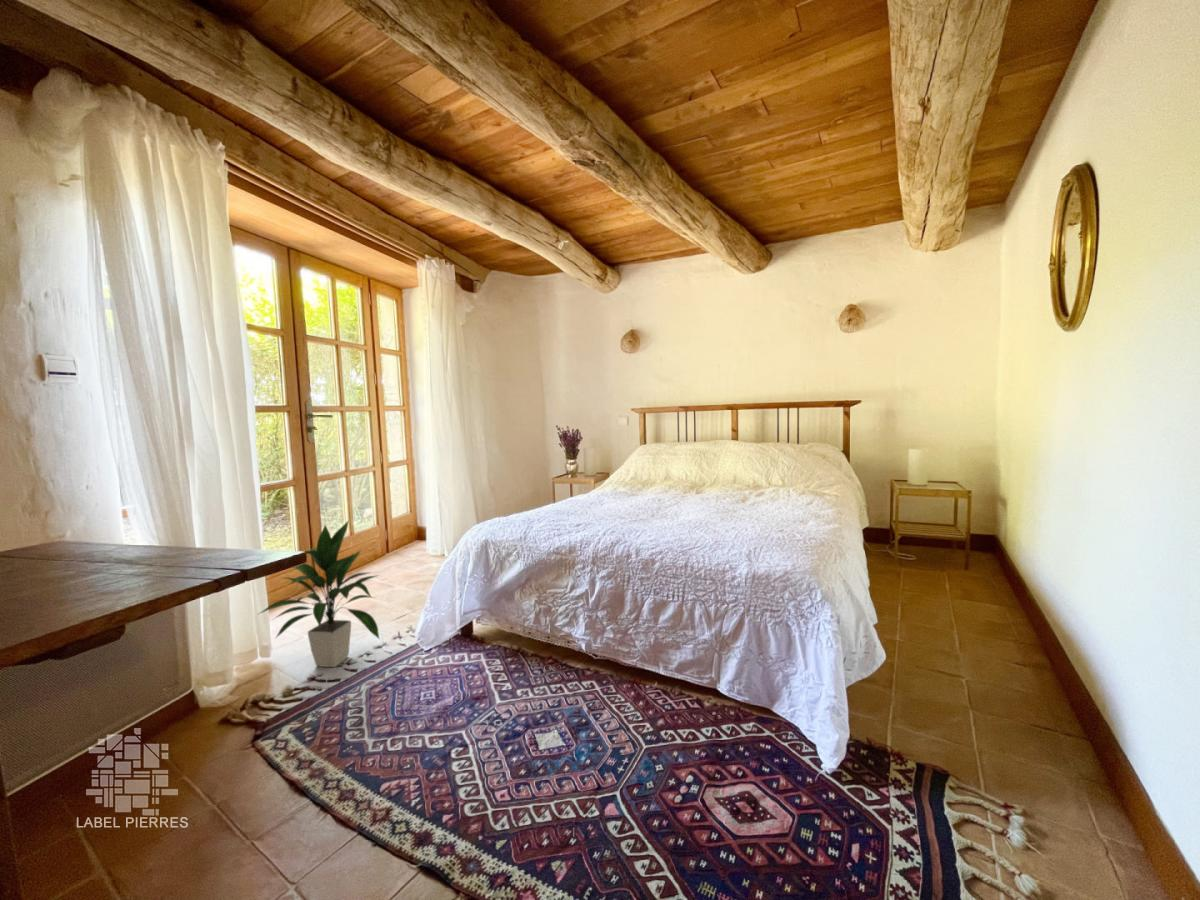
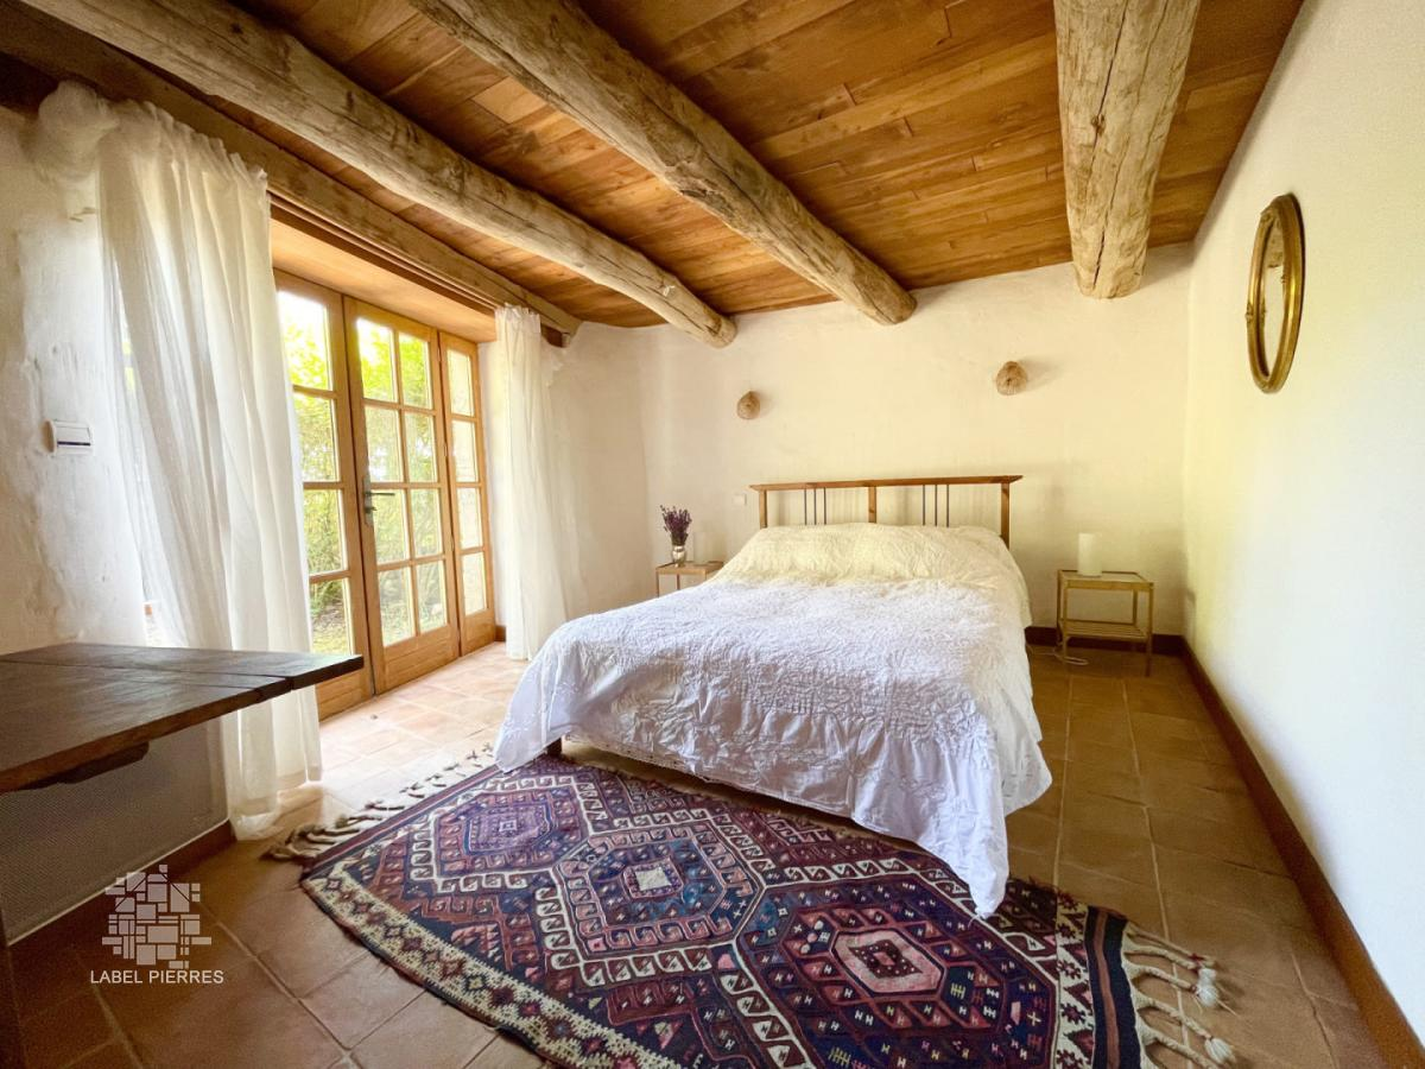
- indoor plant (329, 595)
